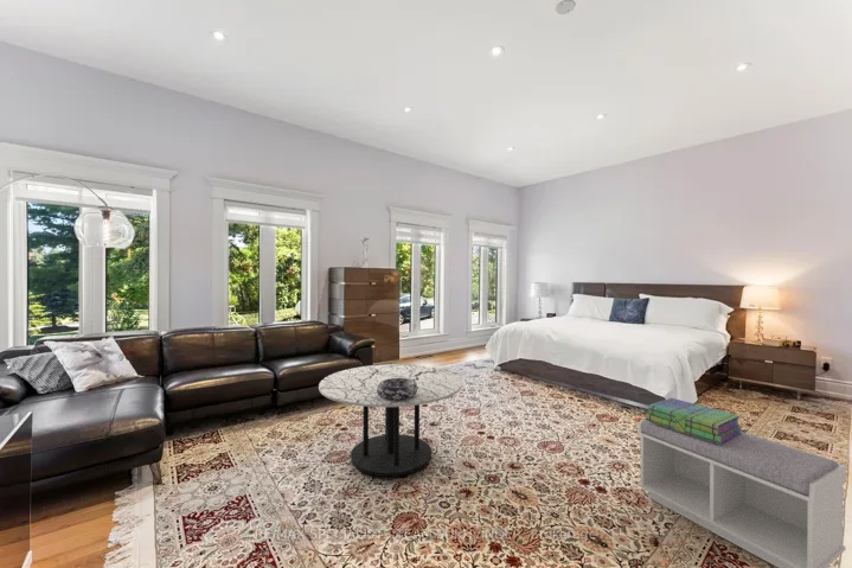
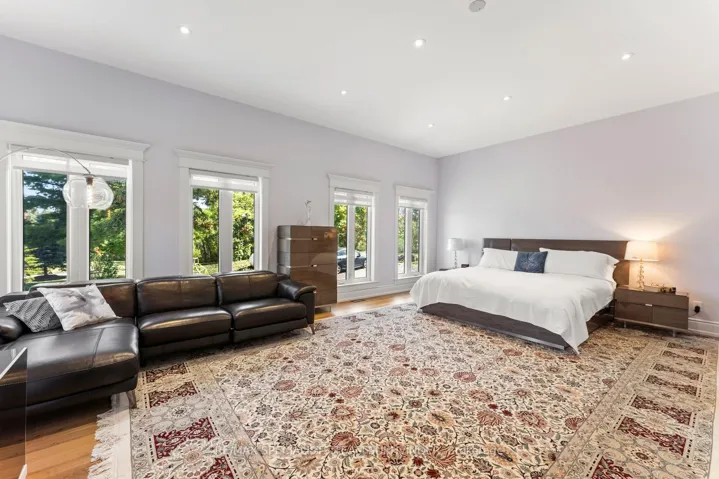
- coffee table (391, 419)
- bench (726, 479)
- stack of books (692, 417)
- decorative bowl (397, 388)
